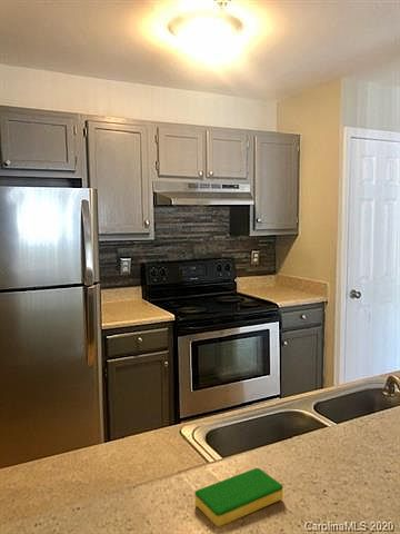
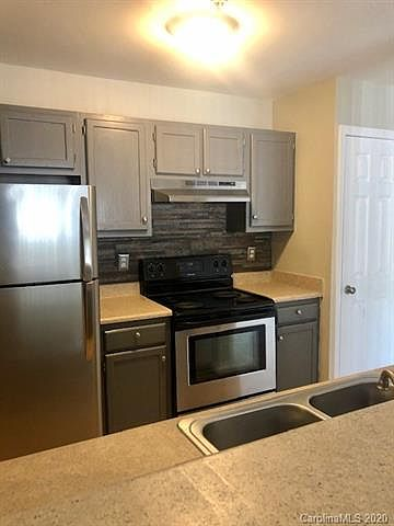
- dish sponge (239, 494)
